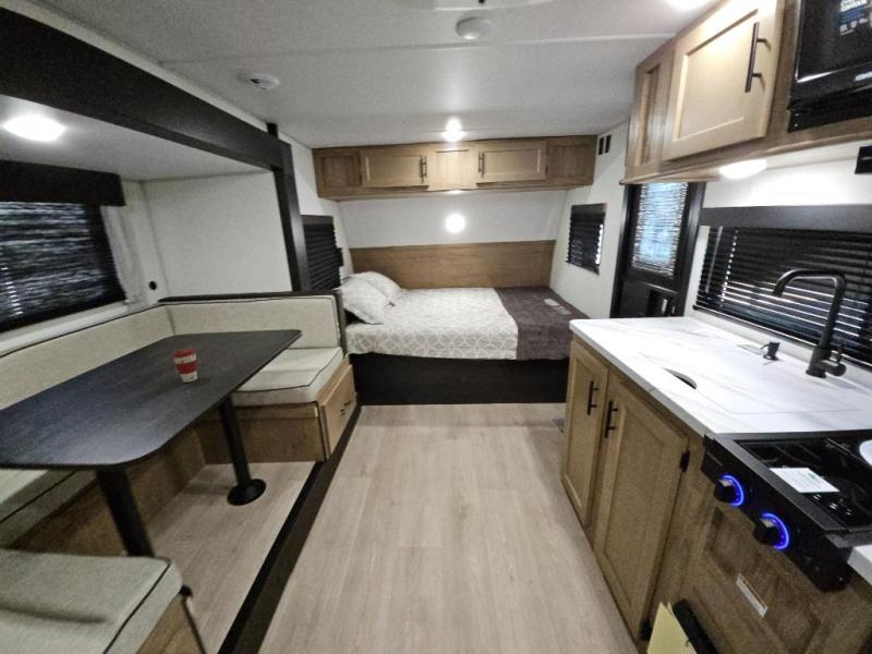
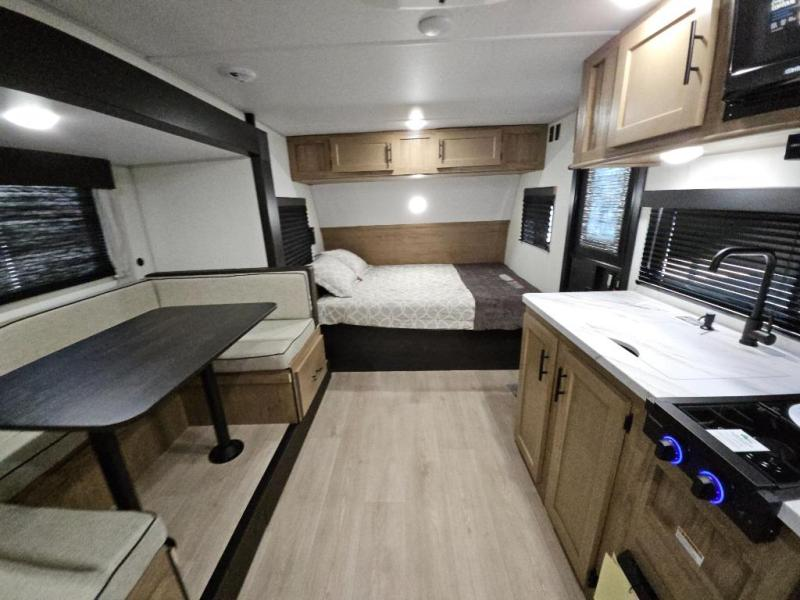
- coffee cup (186, 365)
